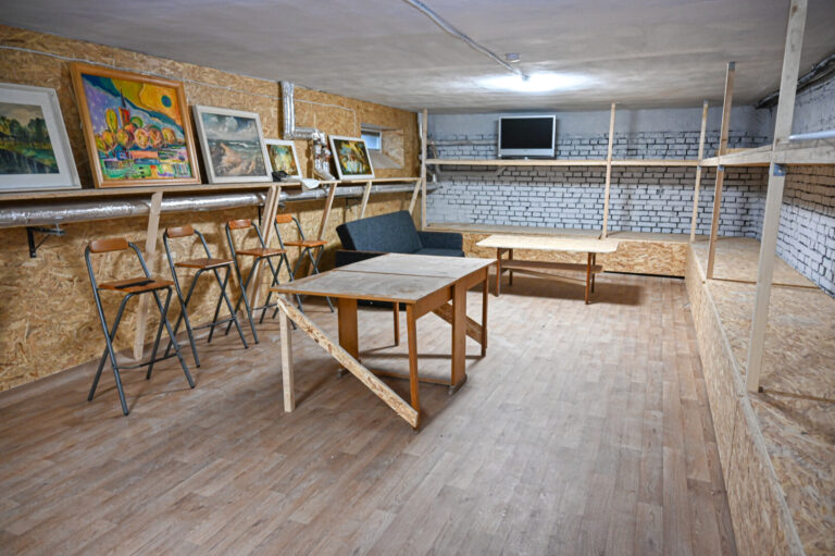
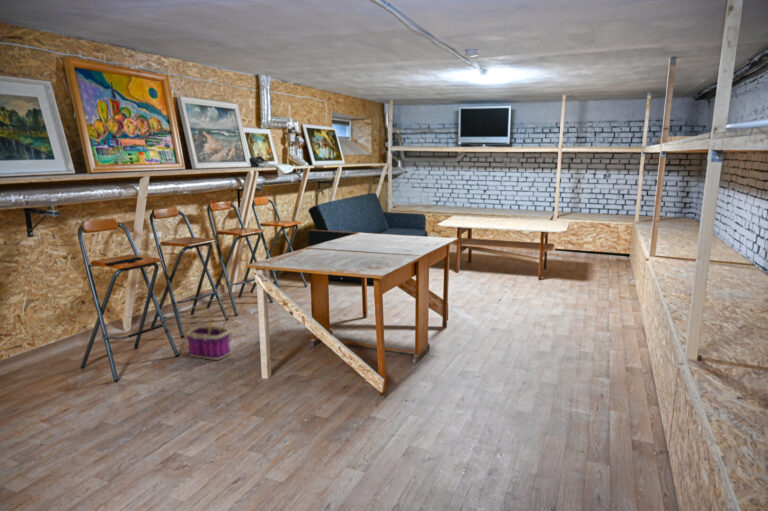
+ basket (207, 328)
